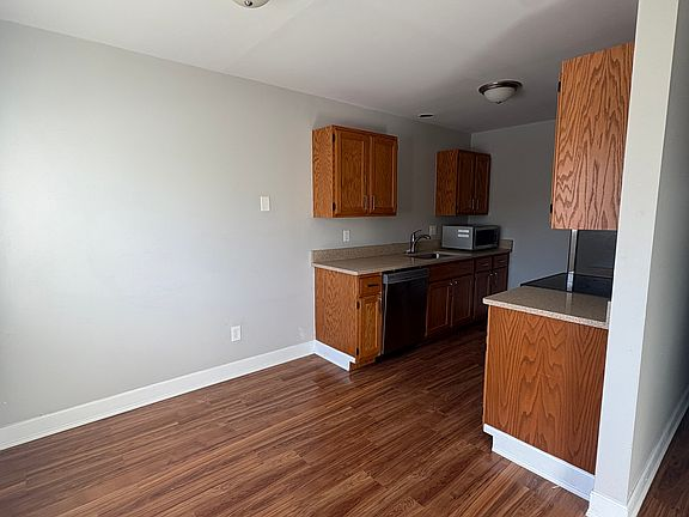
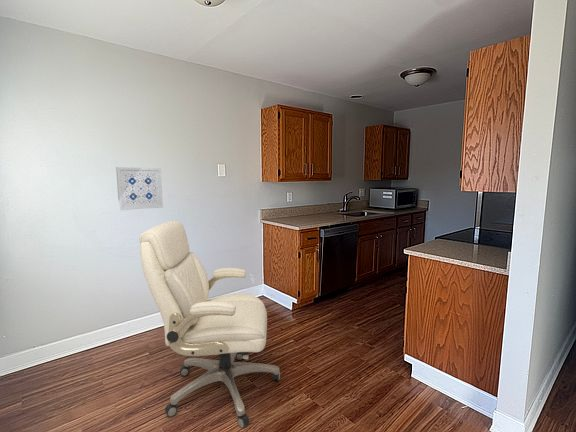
+ chair (219, 309)
+ wall art (140, 188)
